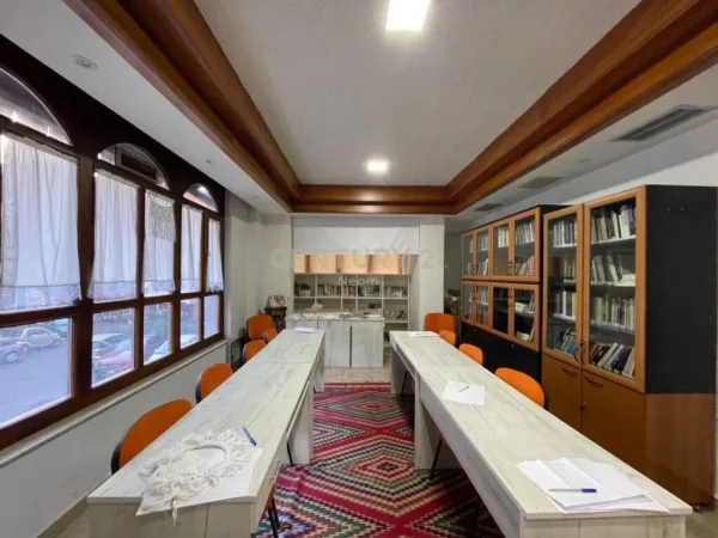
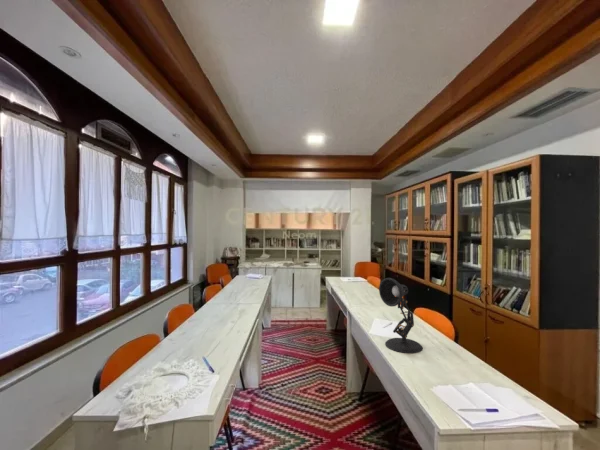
+ desk lamp (402, 311)
